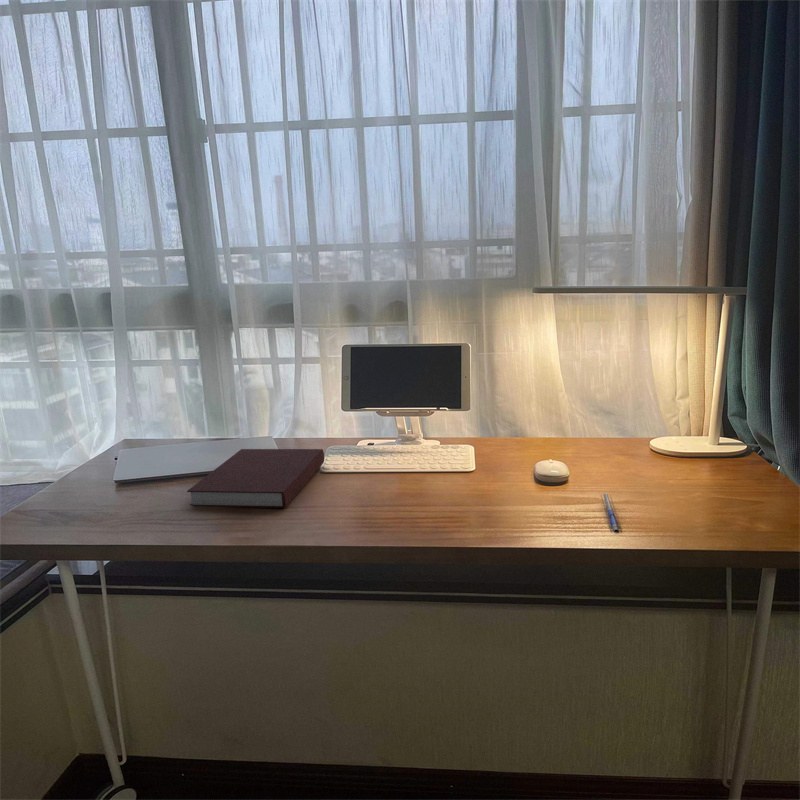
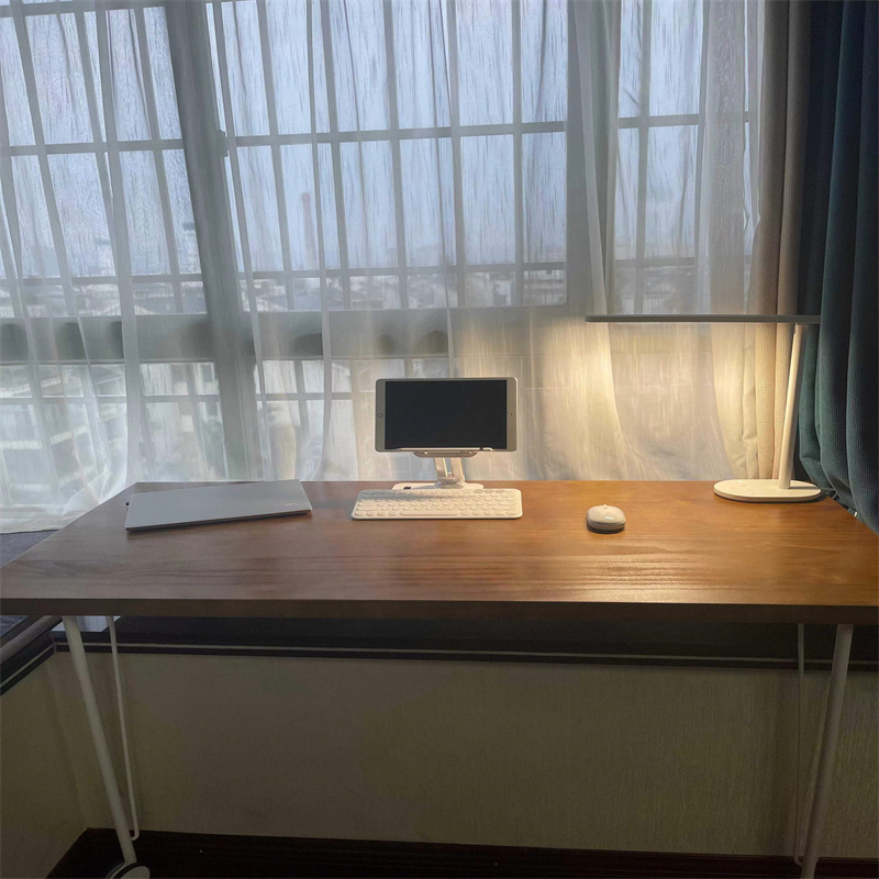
- notebook (261, 475)
- pen (610, 510)
